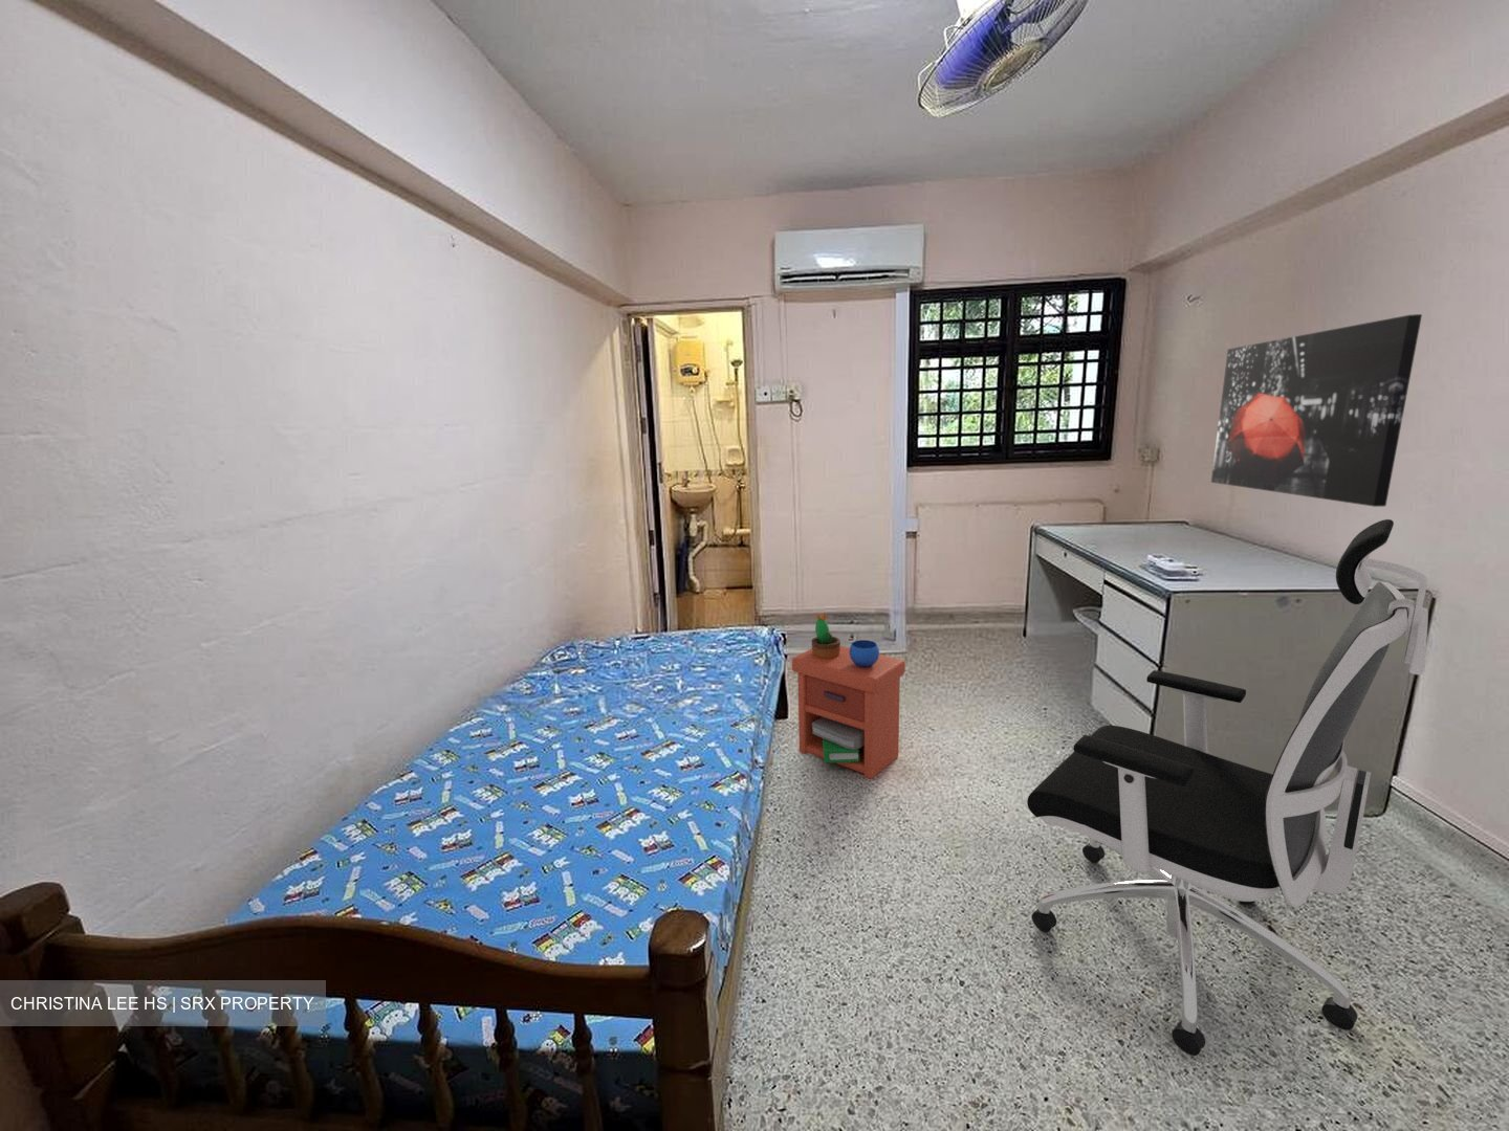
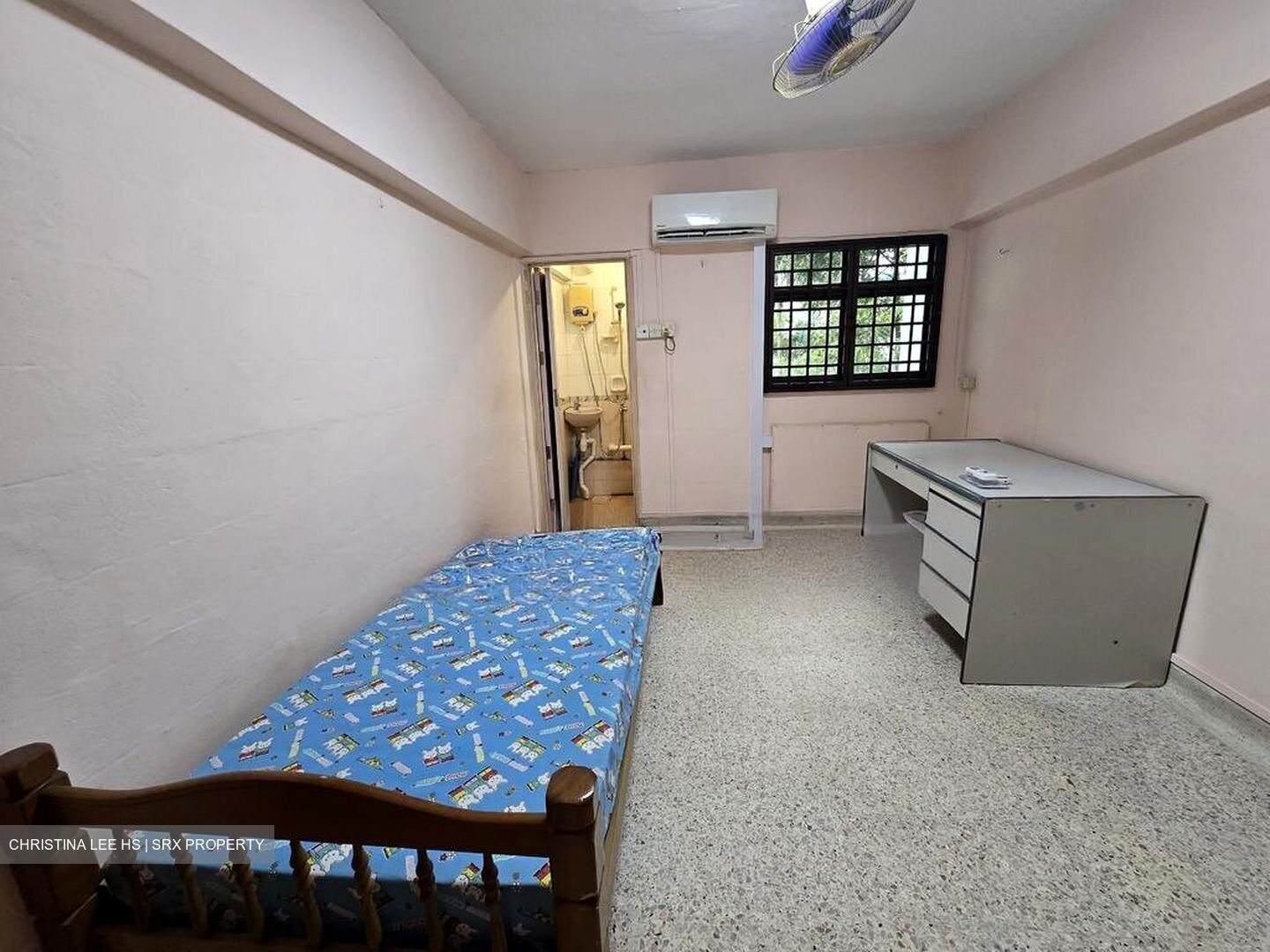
- wall art (1294, 415)
- nightstand (845, 688)
- office chair (1207, 748)
